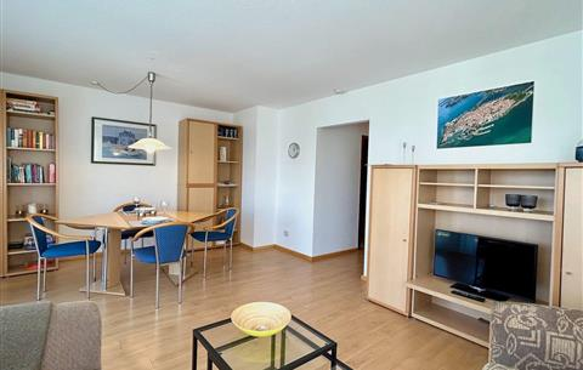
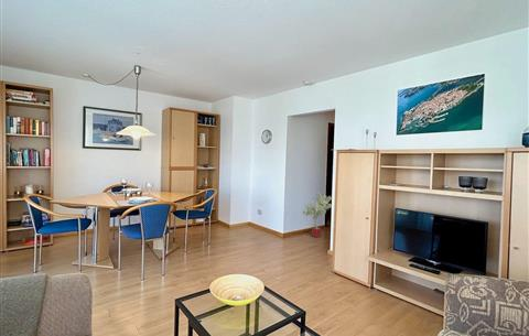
+ potted tree (314, 213)
